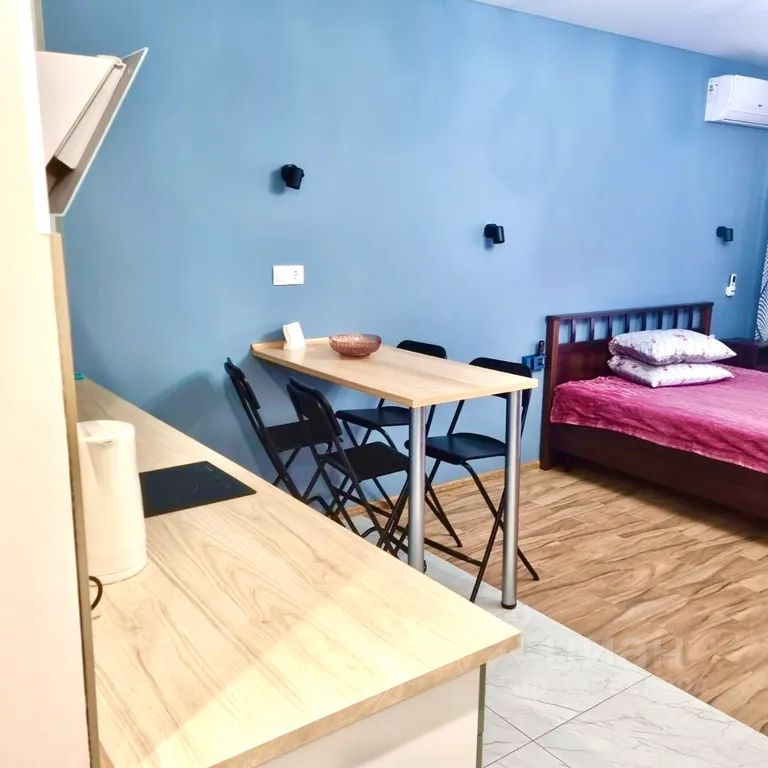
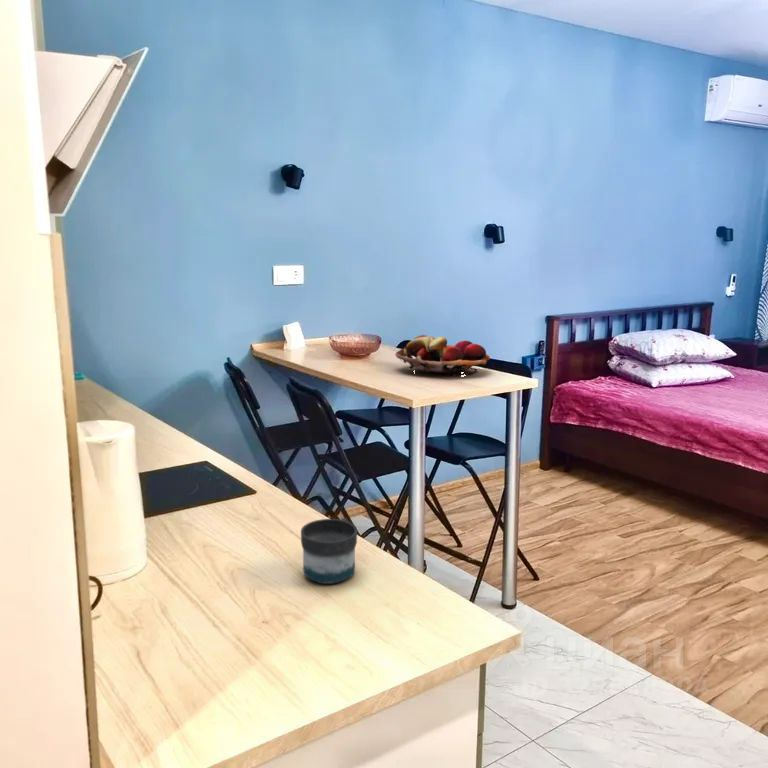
+ fruit basket (442, 354)
+ mug (328, 548)
